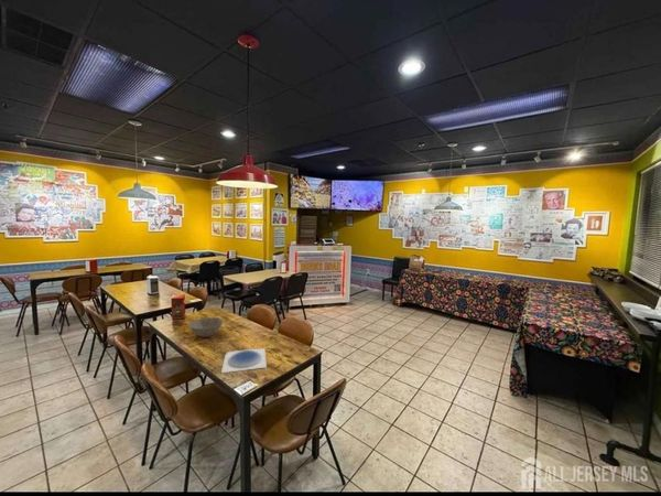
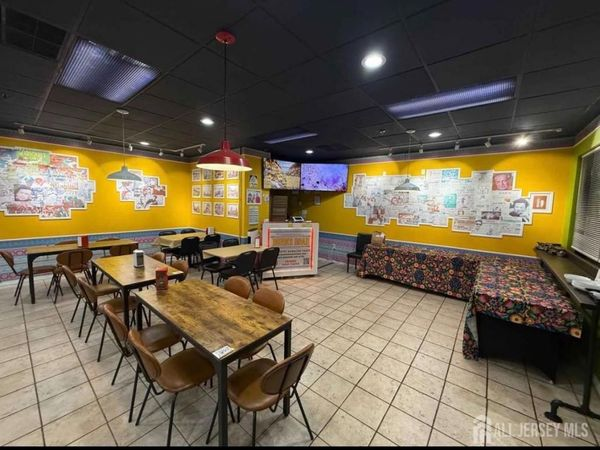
- bowl (206, 328)
- plate (245, 357)
